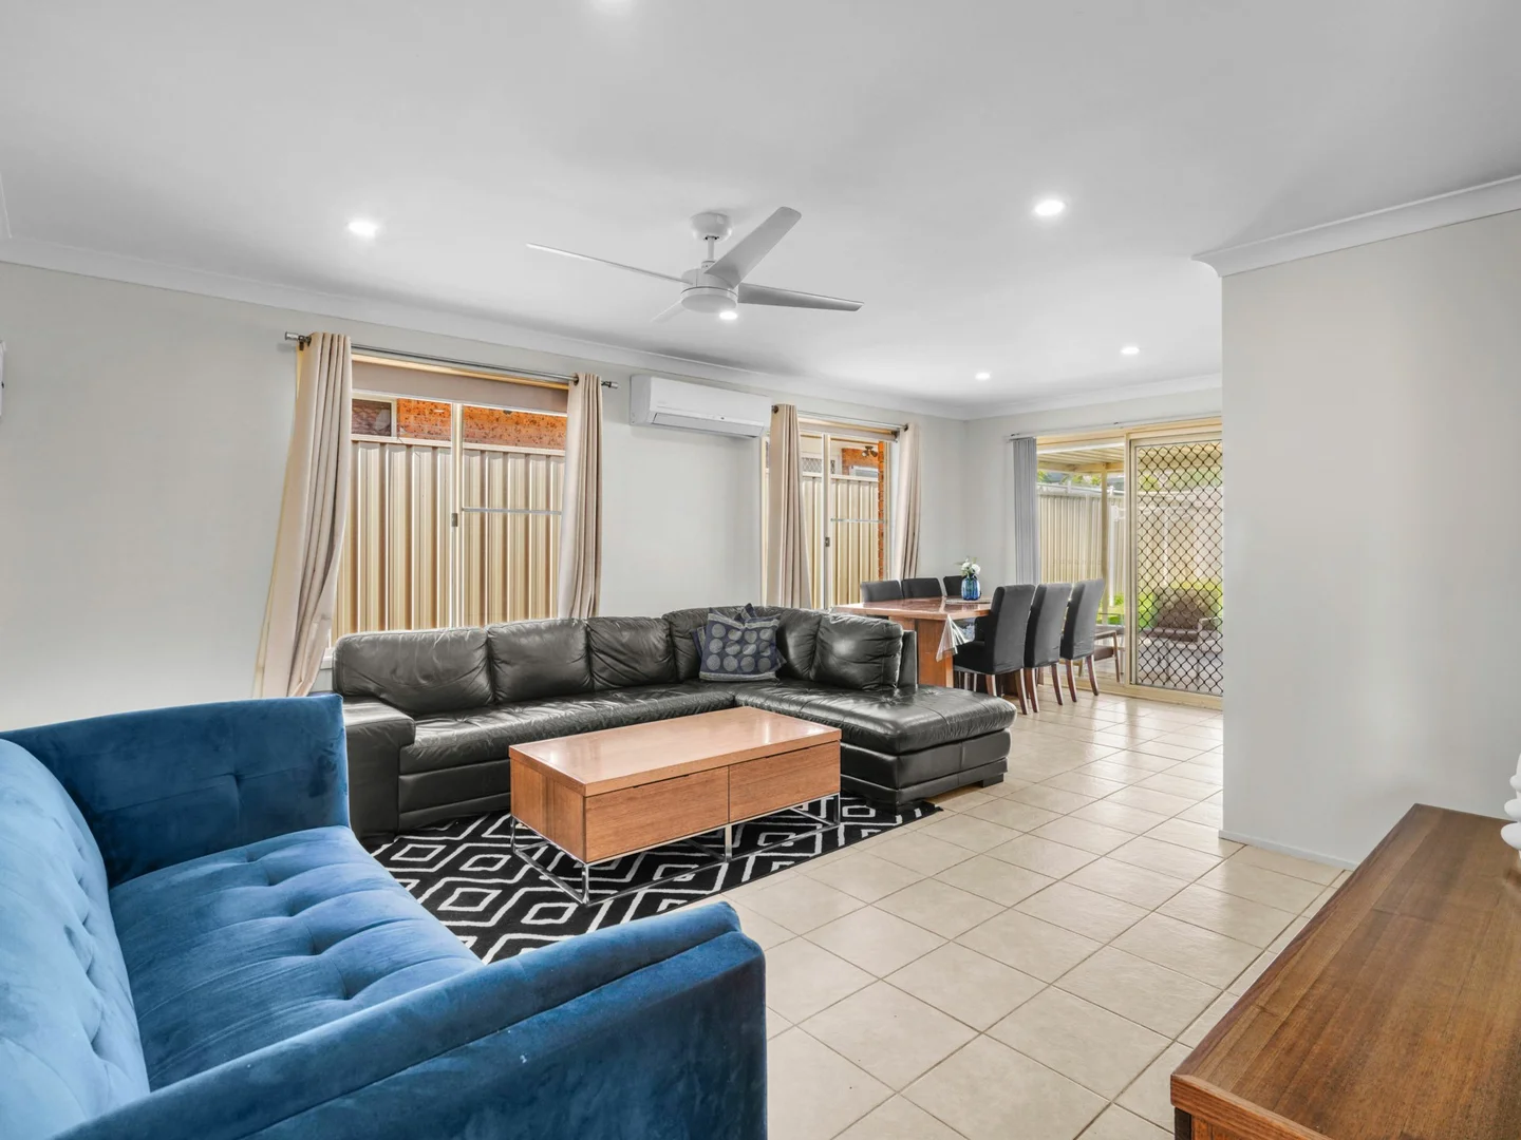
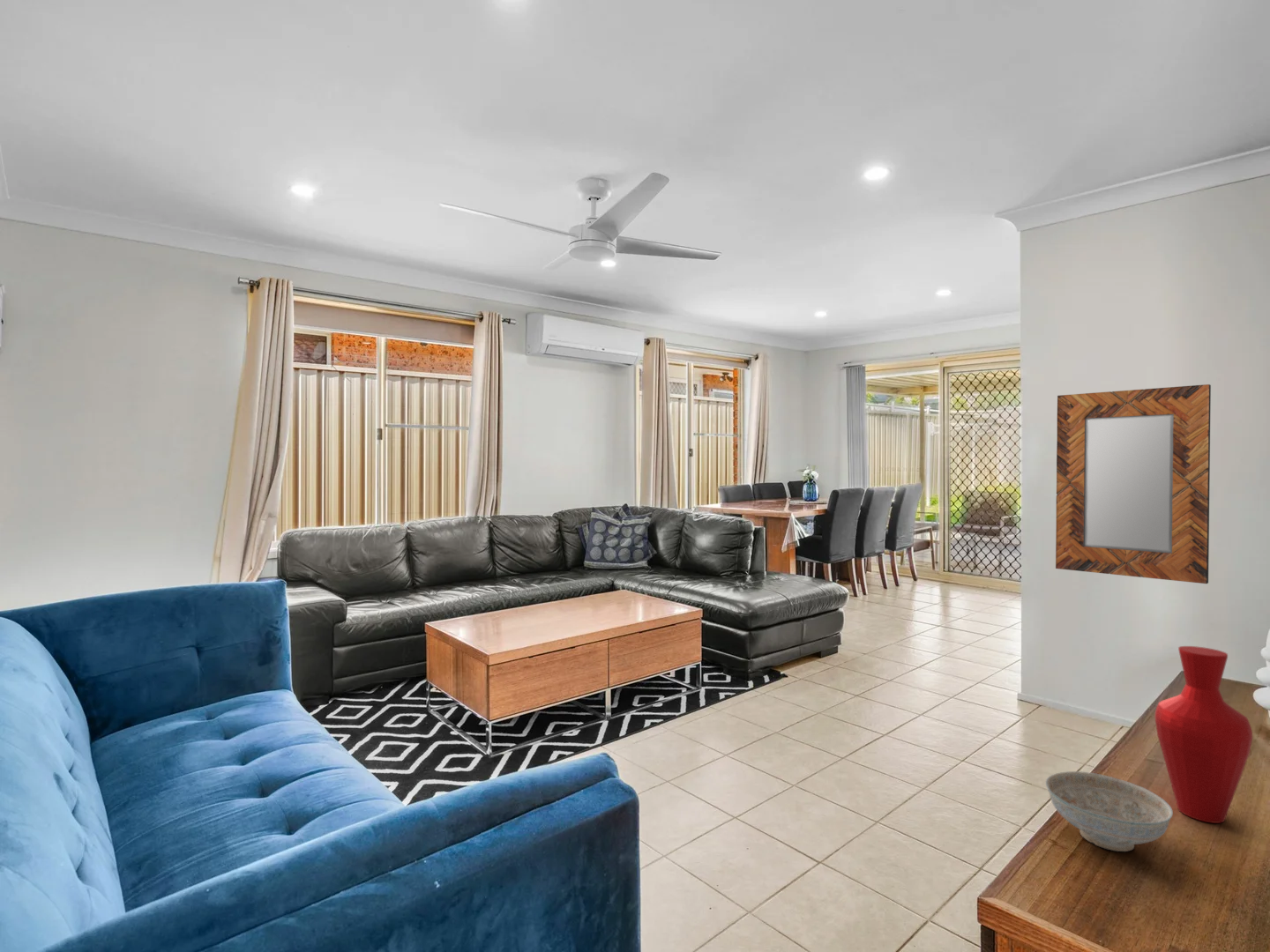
+ home mirror (1127, 482)
+ decorative bowl (1106, 816)
+ vase (1201, 732)
